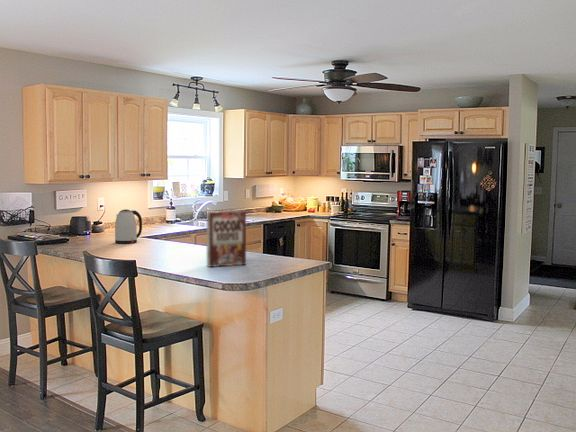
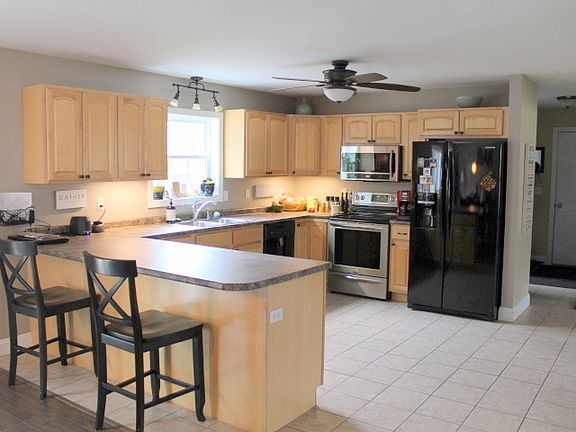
- cereal box (226, 238)
- kettle (129, 225)
